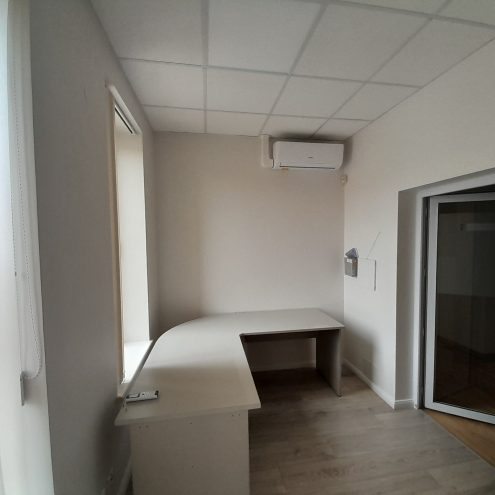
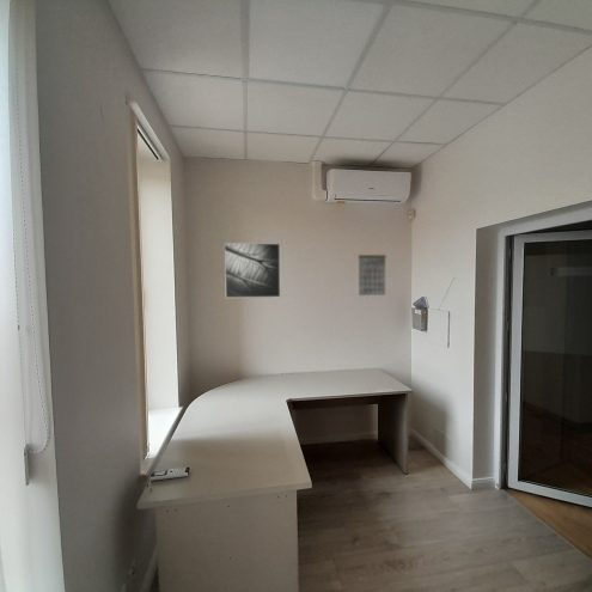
+ calendar (372, 270)
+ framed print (252, 270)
